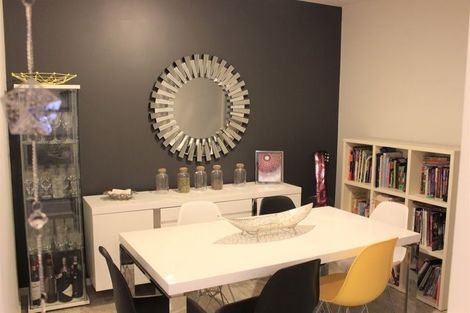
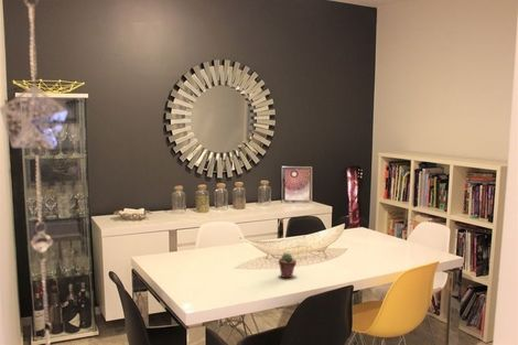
+ potted succulent (287, 265)
